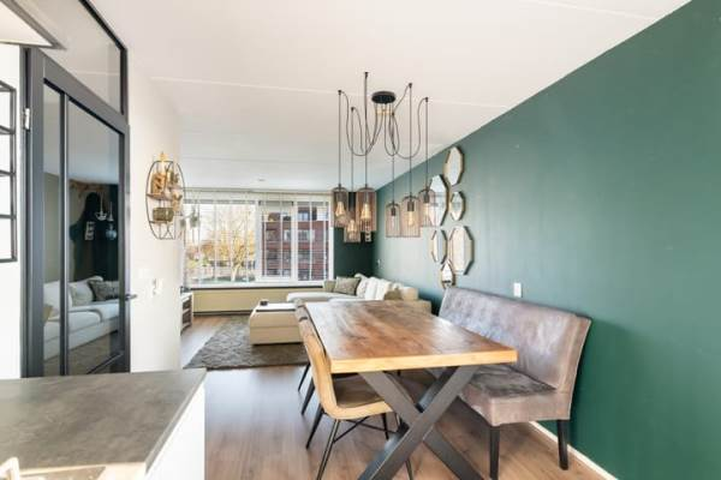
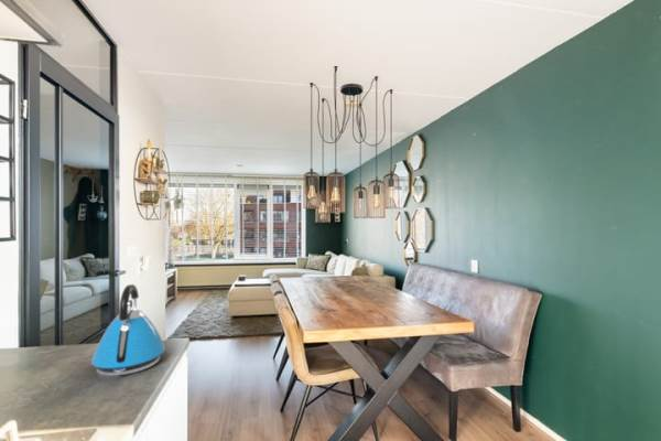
+ kettle (129, 324)
